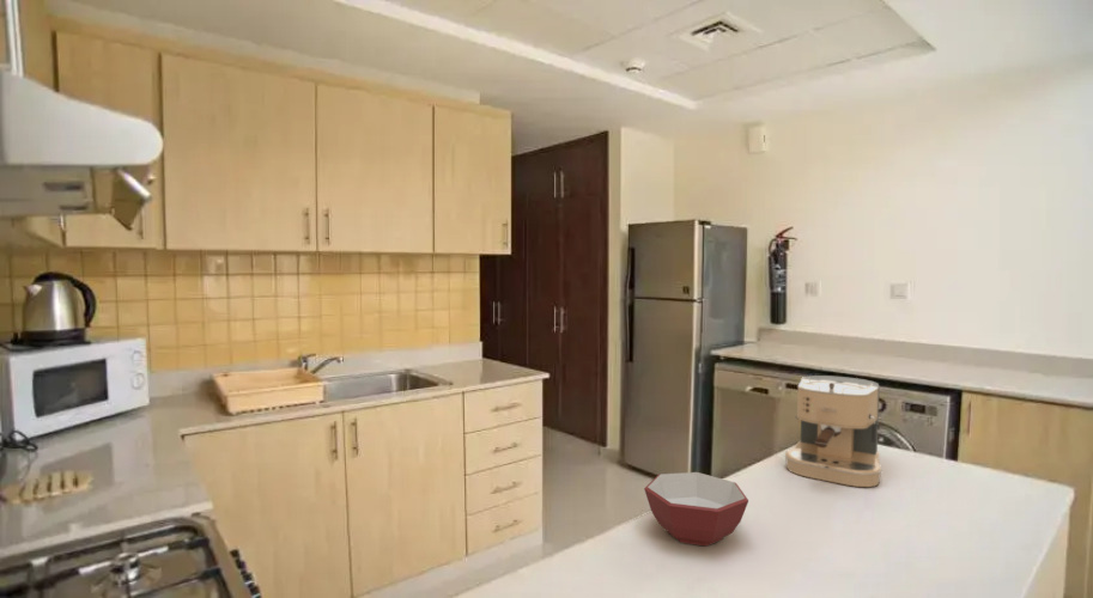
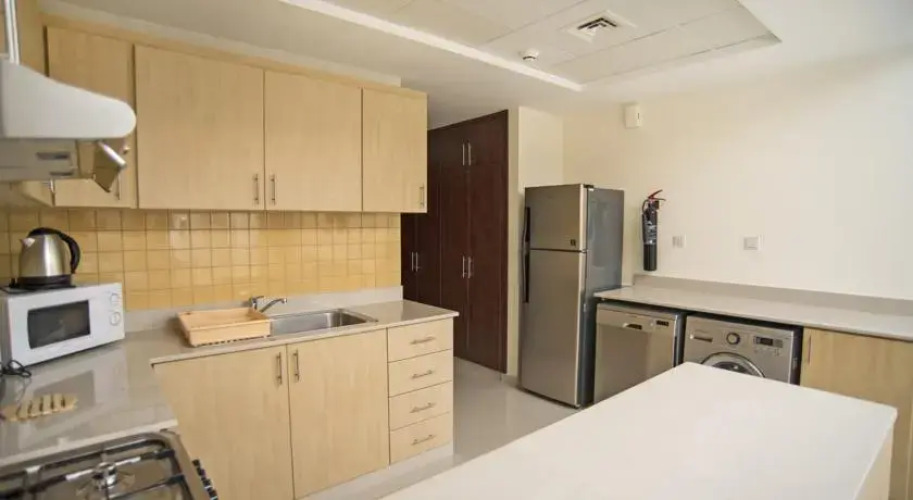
- coffee maker (833, 426)
- bowl (697, 511)
